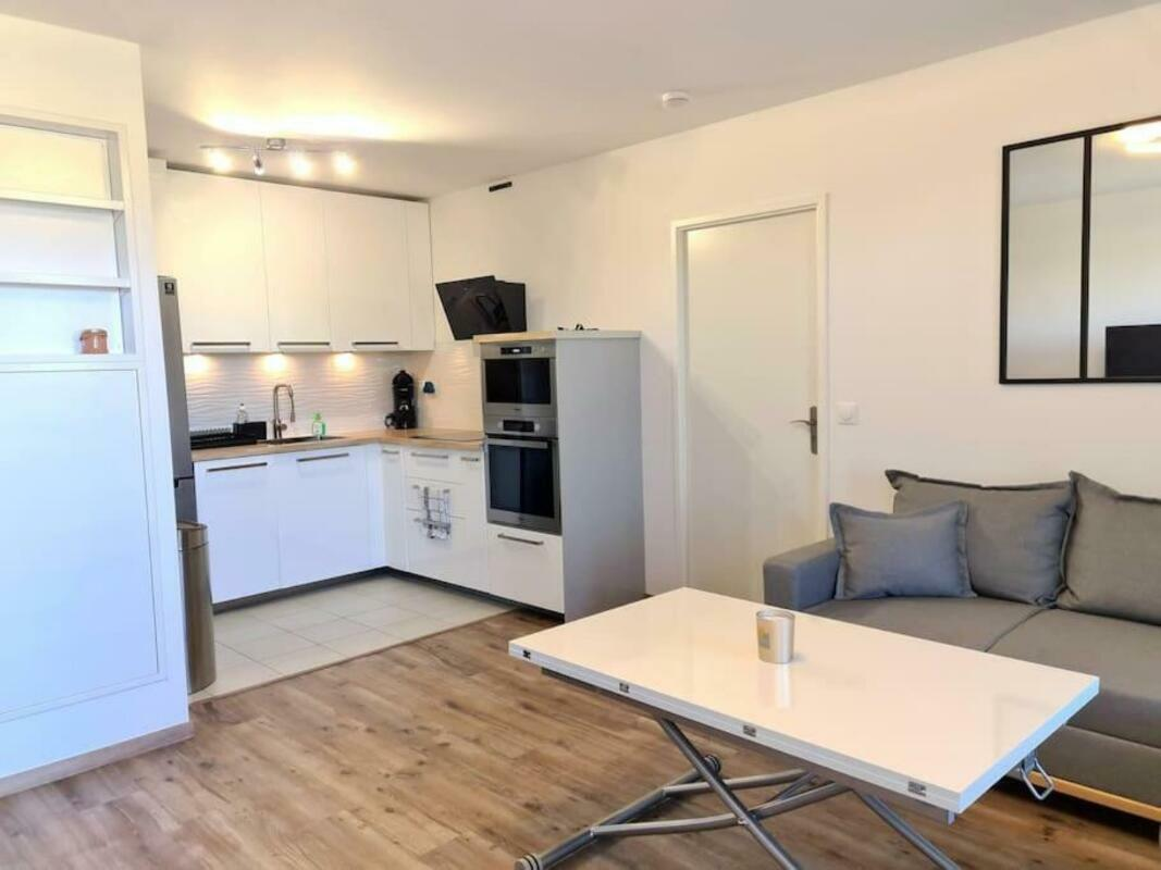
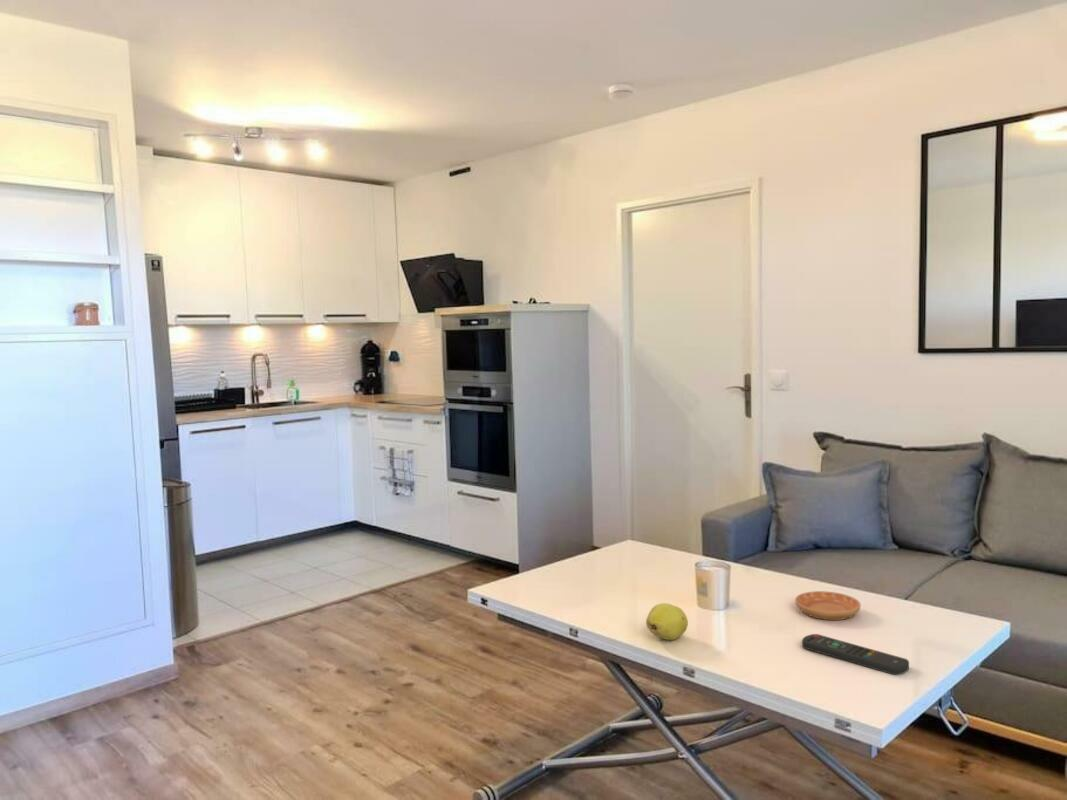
+ fruit (665, 621)
+ remote control (853, 652)
+ saucer (827, 606)
